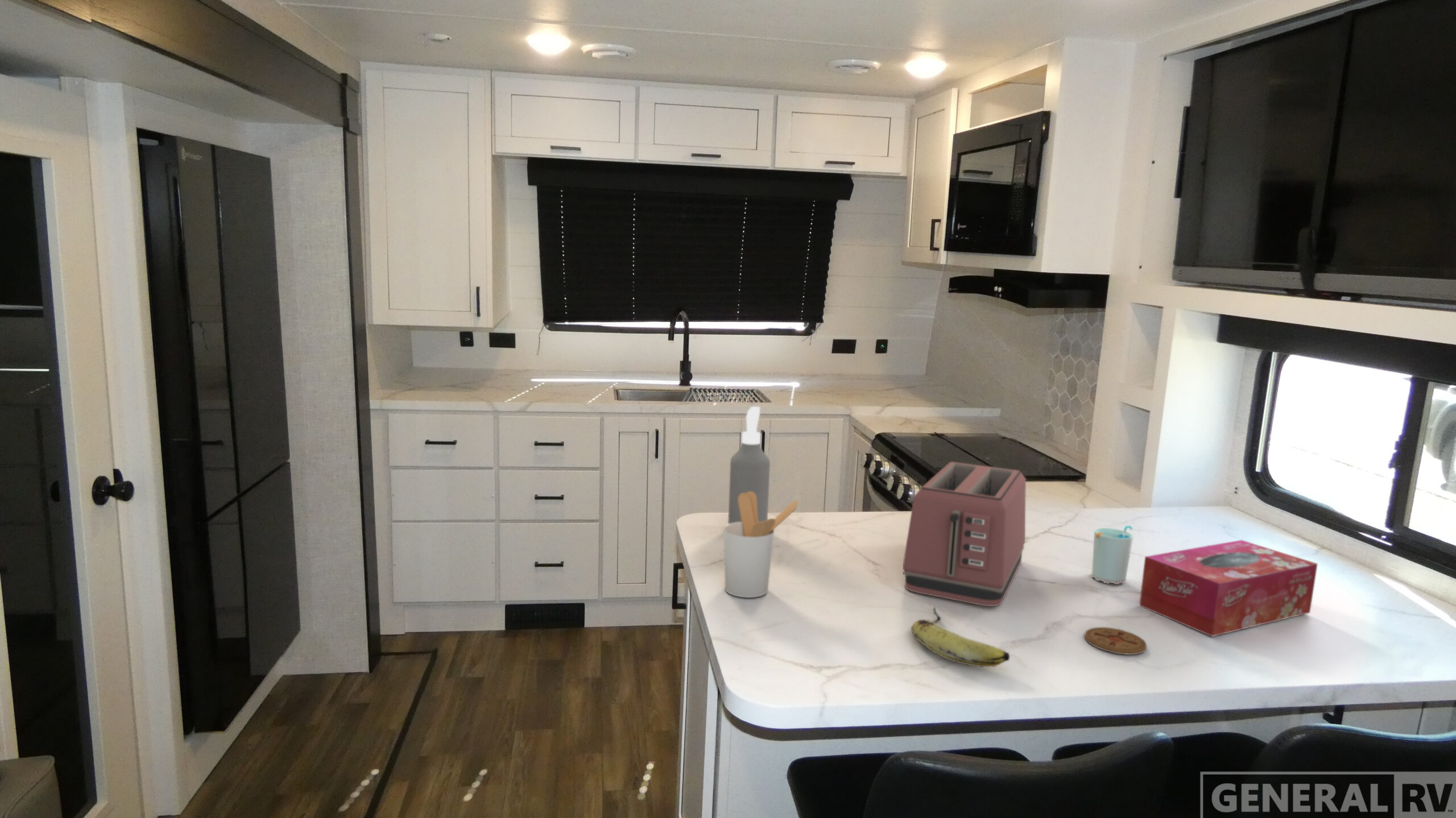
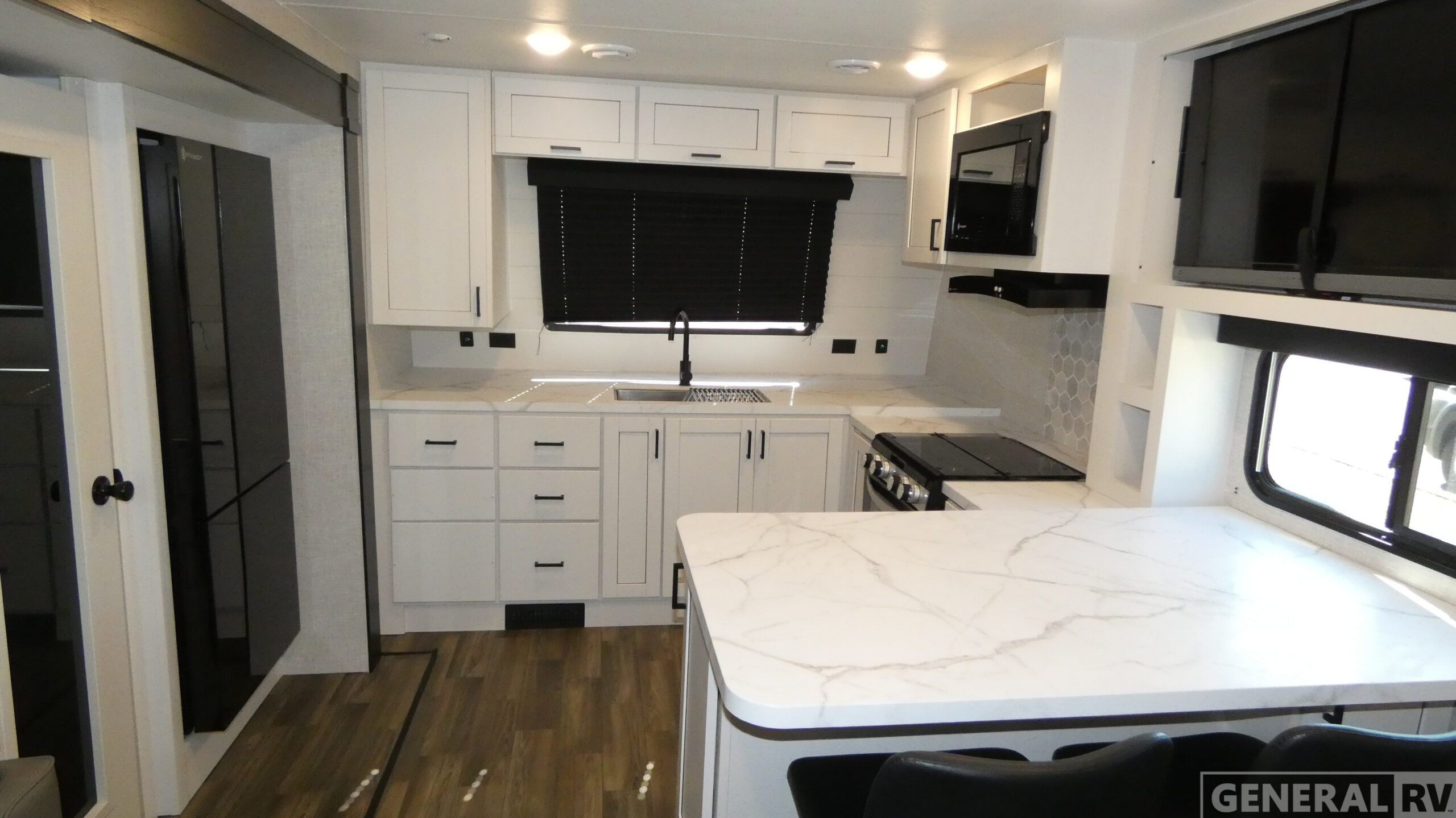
- utensil holder (762, 545)
- spray bottle (750, 470)
- fruit (949, 636)
- cup (1111, 551)
- toaster (968, 528)
- coaster (1115, 640)
- tissue box (1227, 584)
